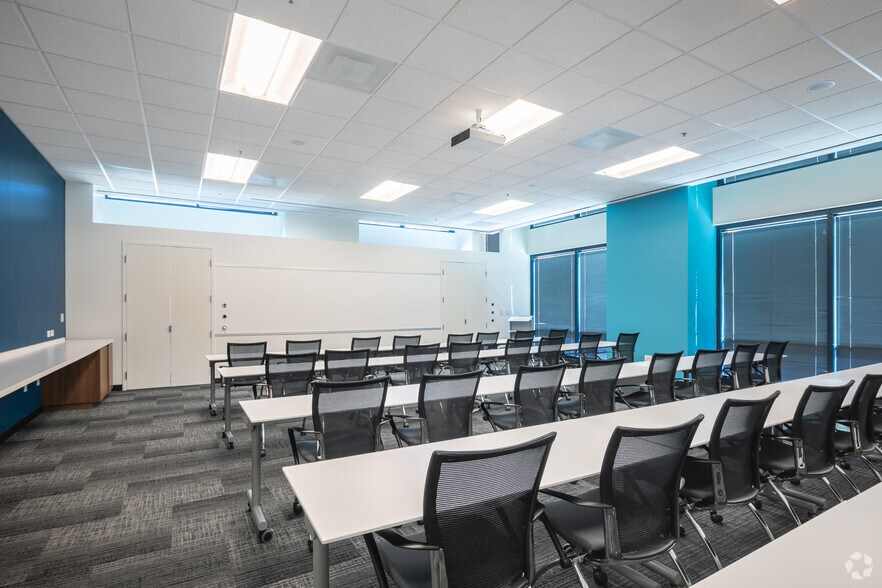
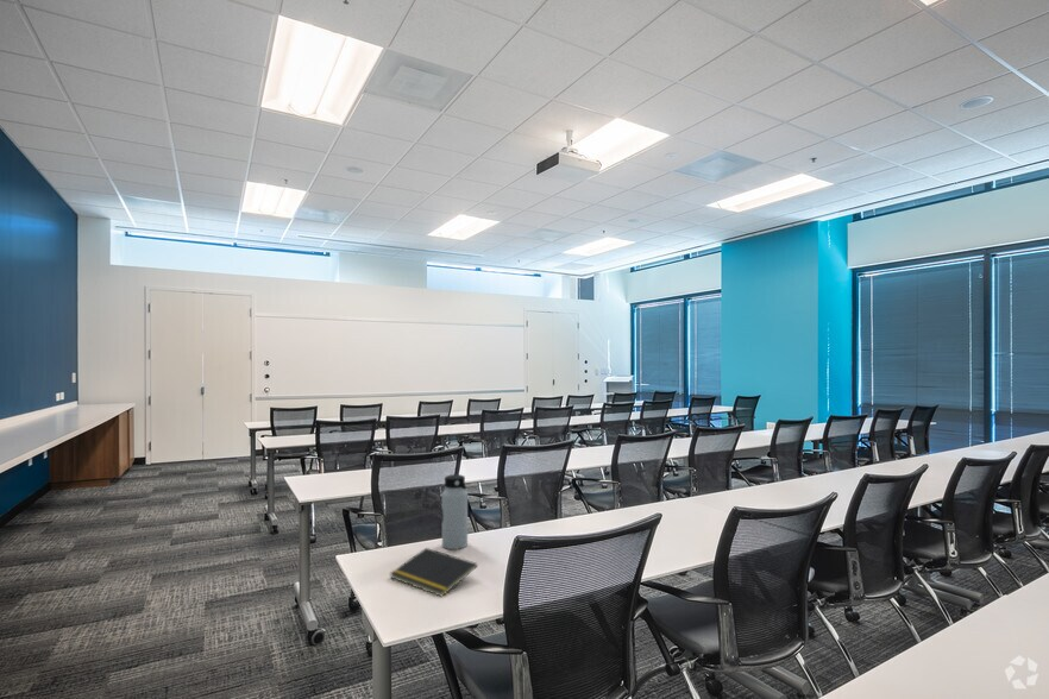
+ water bottle (454, 510)
+ notepad (433, 569)
